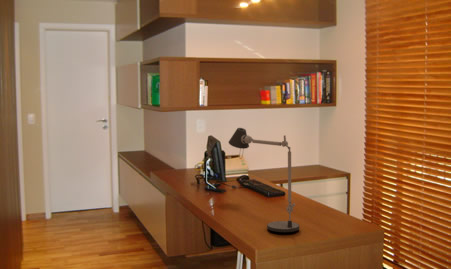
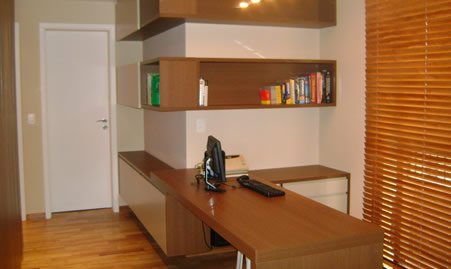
- desk lamp (242, 156)
